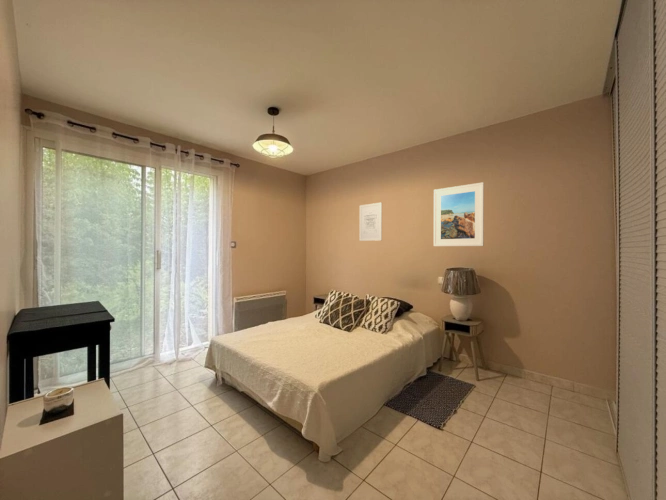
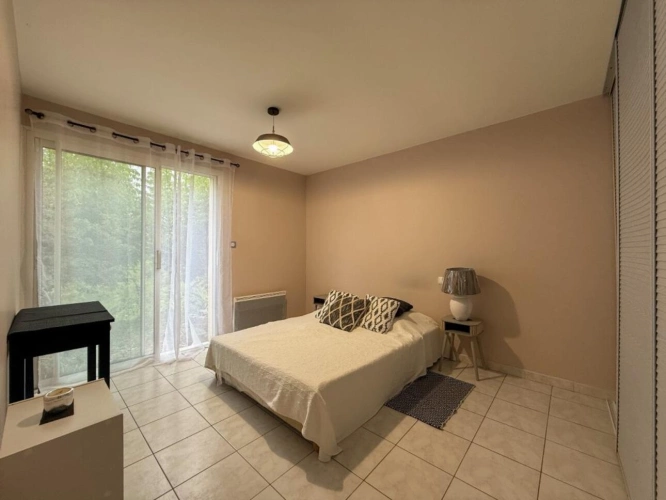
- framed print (457, 216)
- wall art (370, 222)
